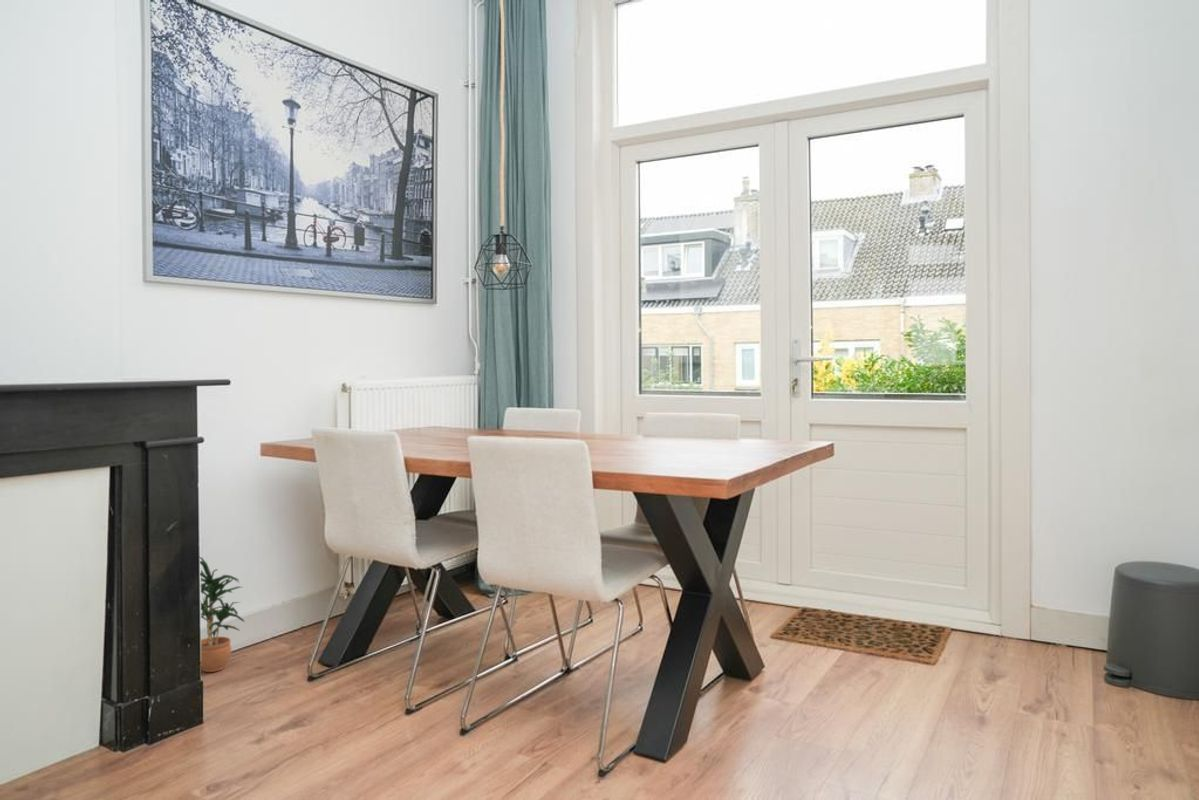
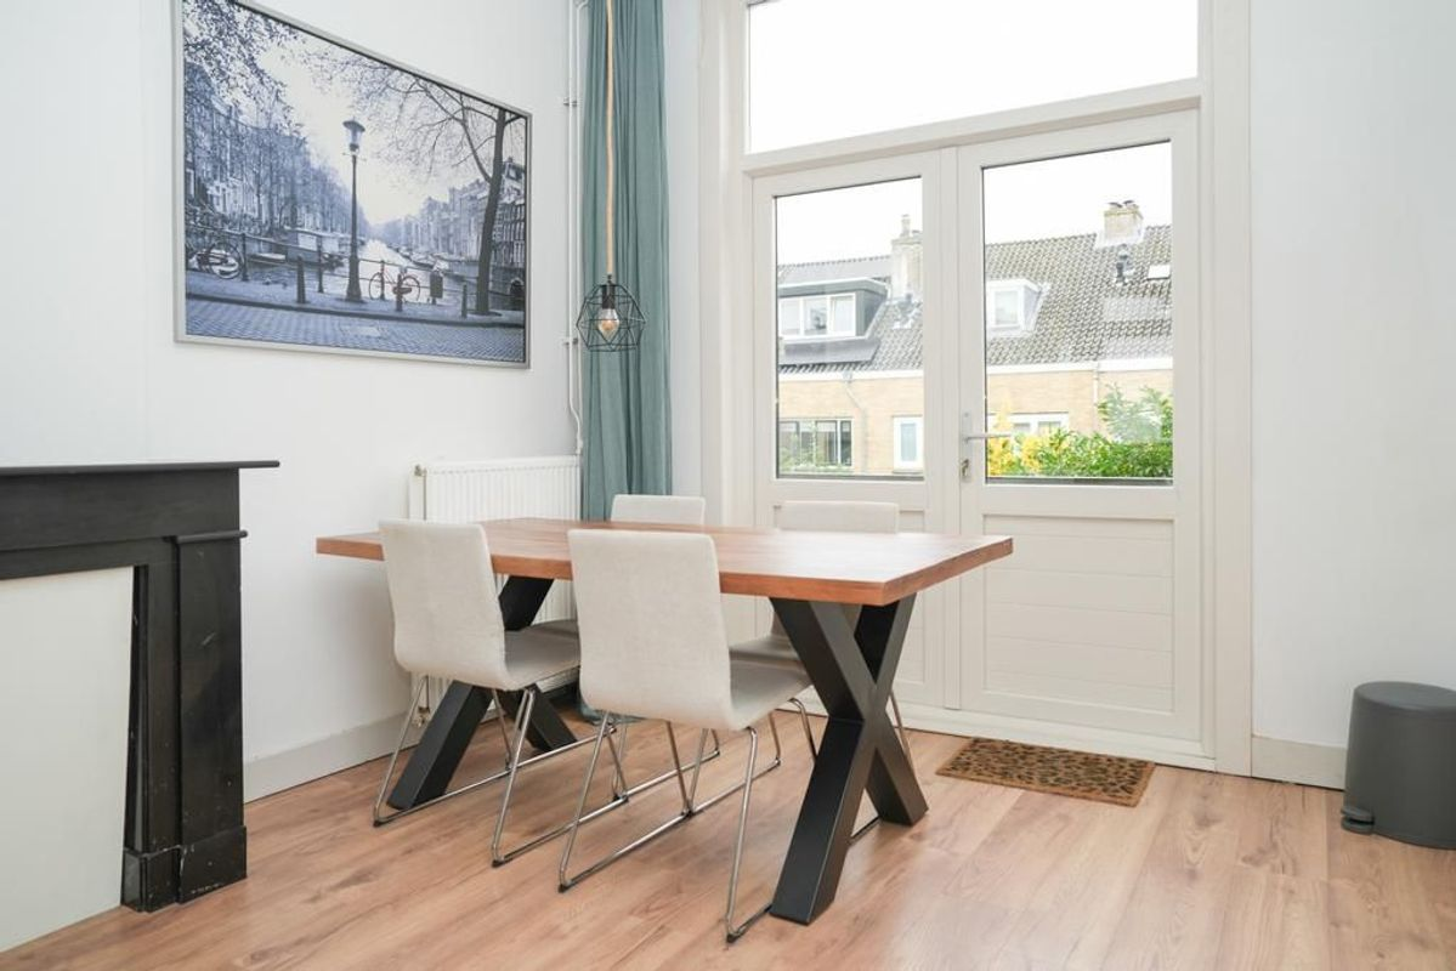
- potted plant (213, 611)
